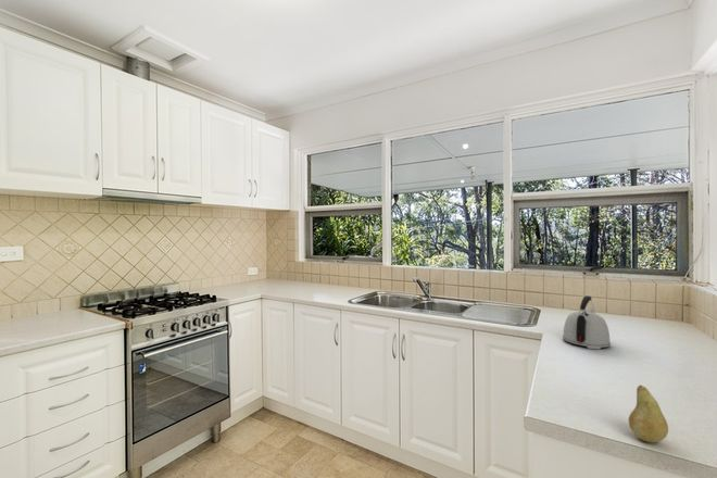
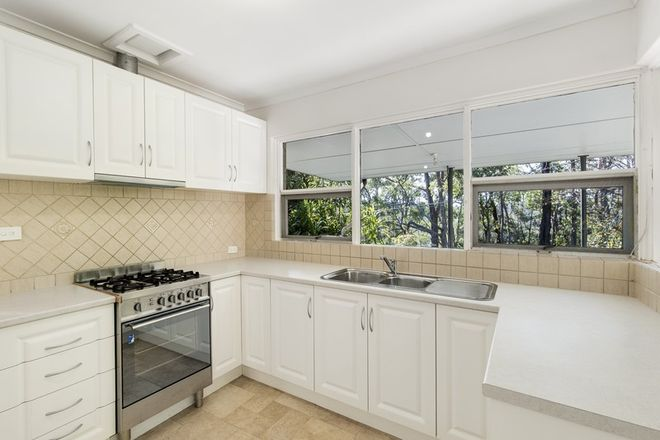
- fruit (647, 412)
- kettle (586, 319)
